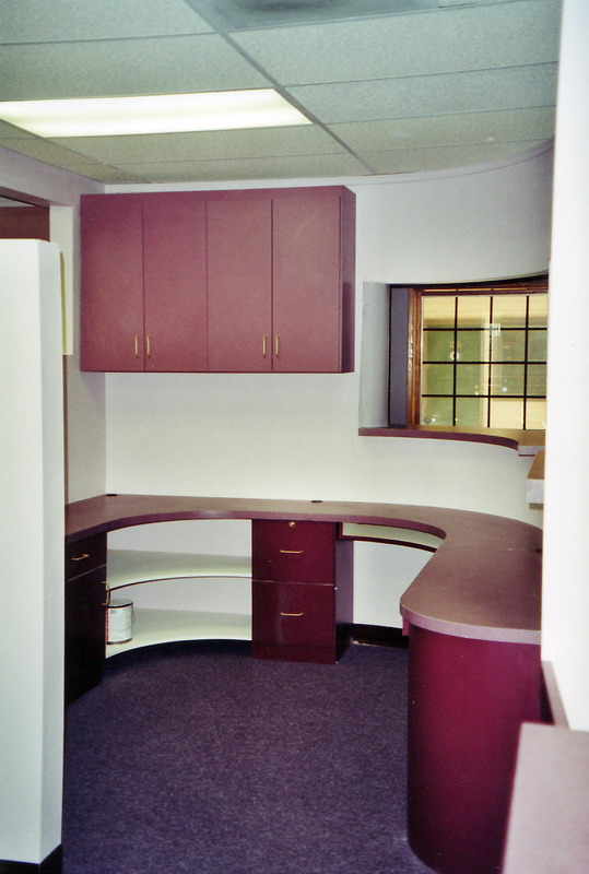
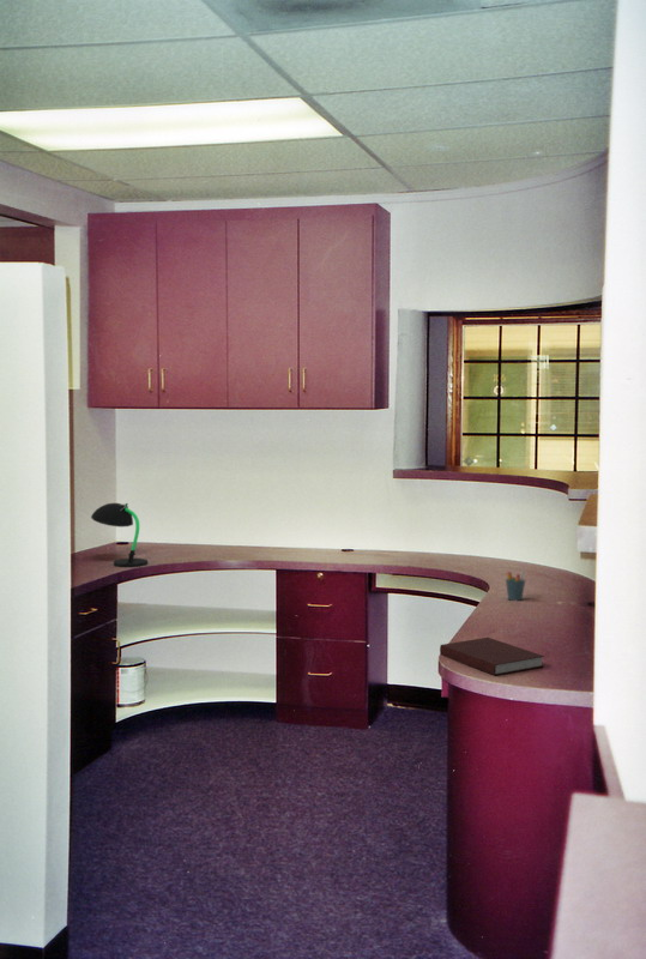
+ pen holder (514, 584)
+ desk lamp (119, 525)
+ notebook (490, 655)
